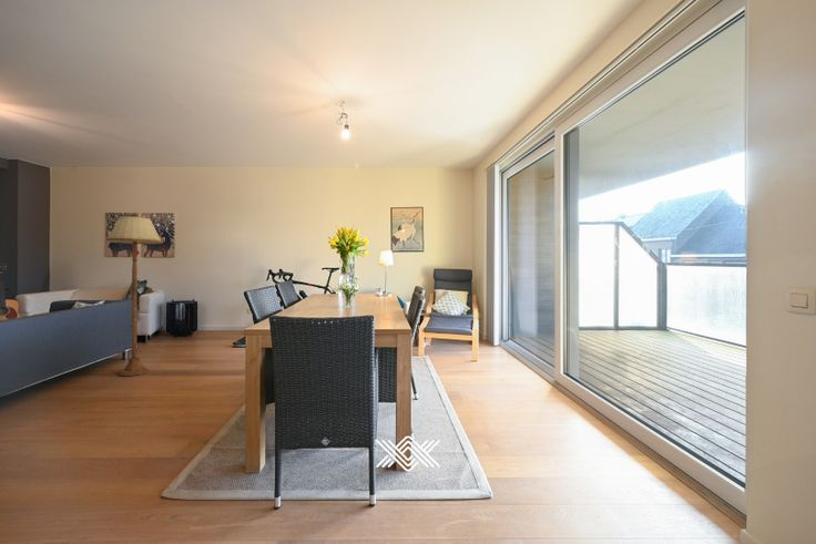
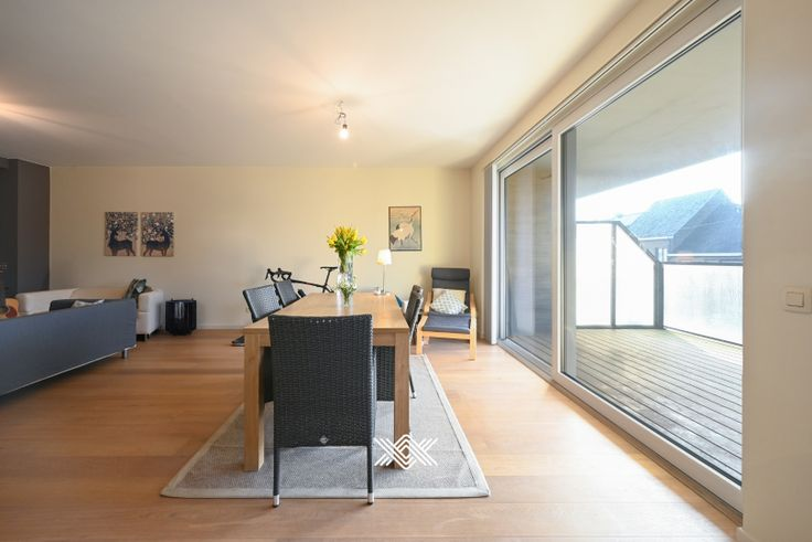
- floor lamp (134, 292)
